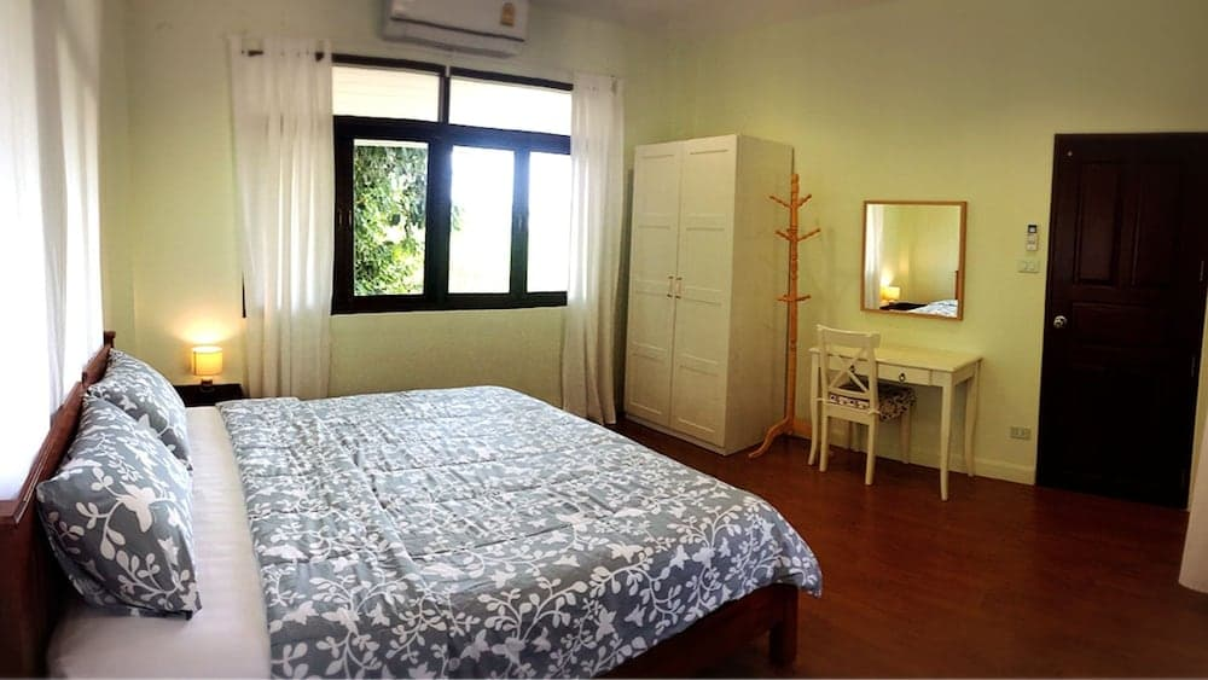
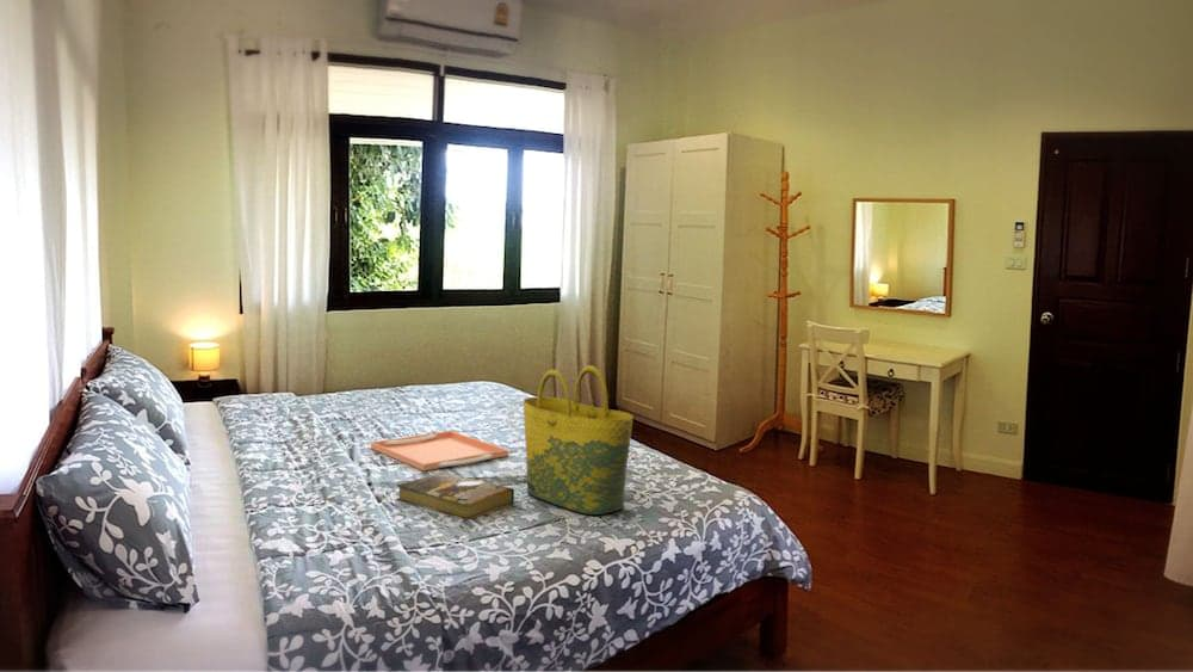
+ serving tray (438, 449)
+ tote bag (573, 433)
+ book (455, 494)
